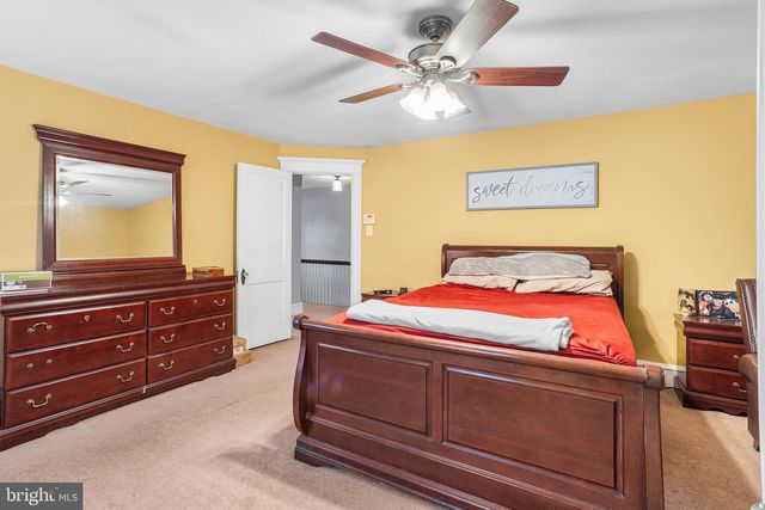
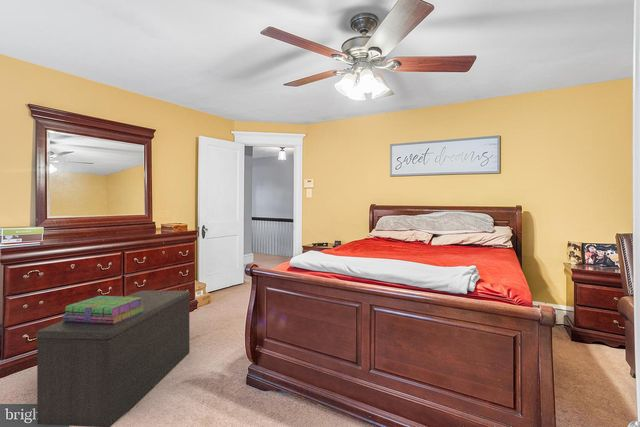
+ bench (128, 344)
+ stack of books (105, 308)
